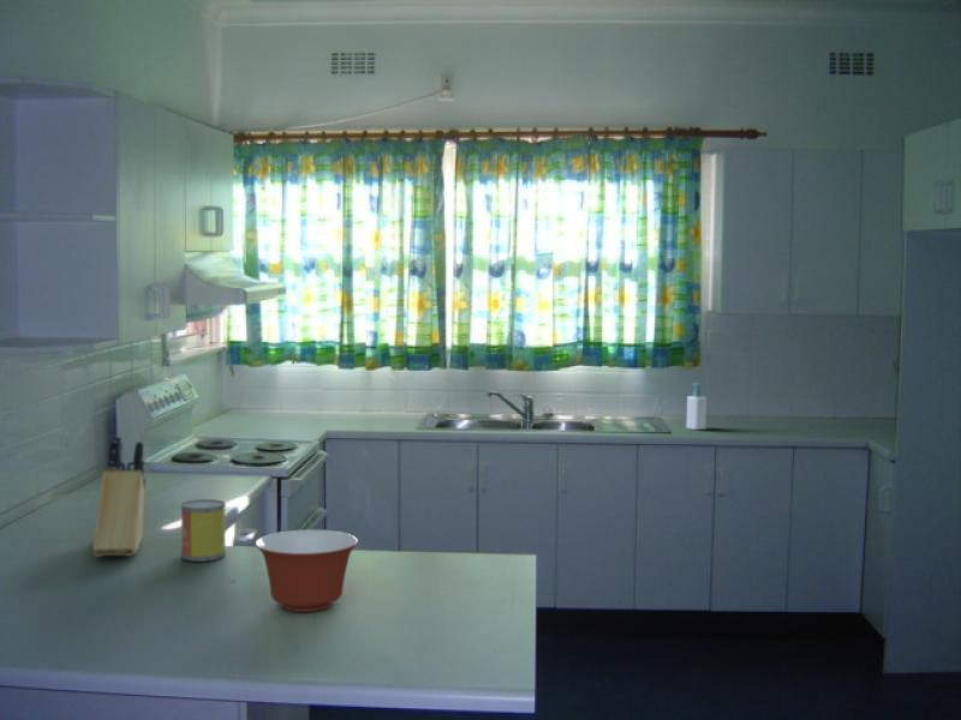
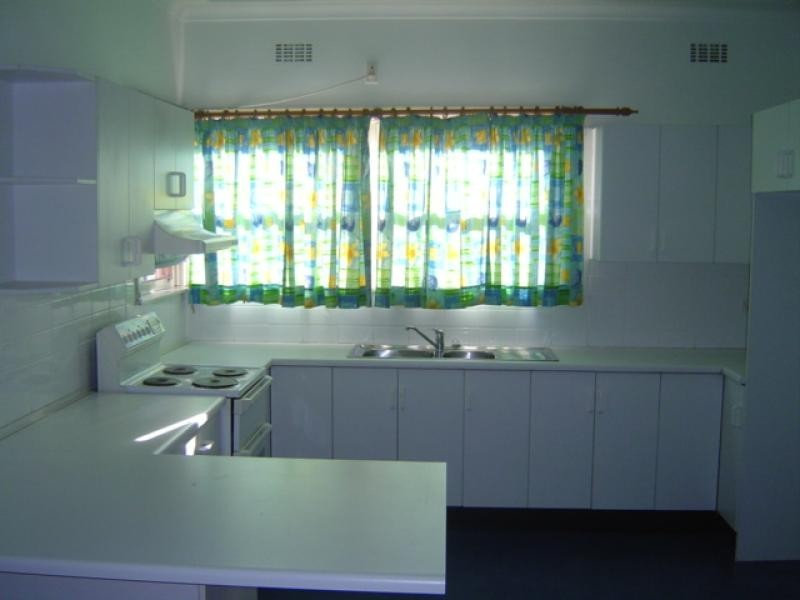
- mixing bowl (306, 572)
- soap bottle (697, 406)
- knife block (121, 492)
- canister (203, 529)
